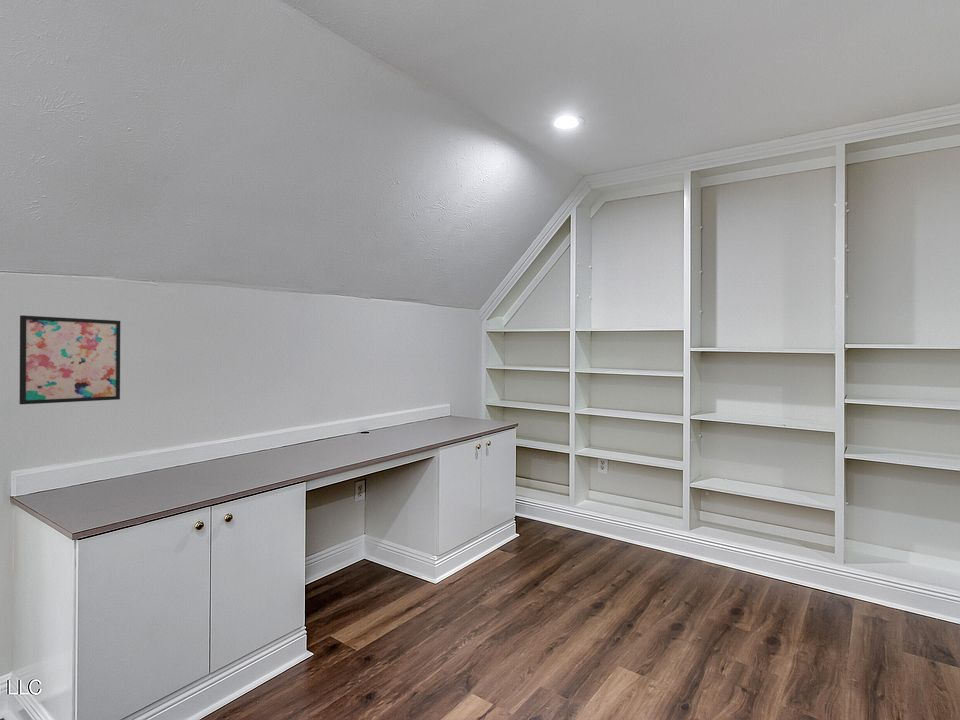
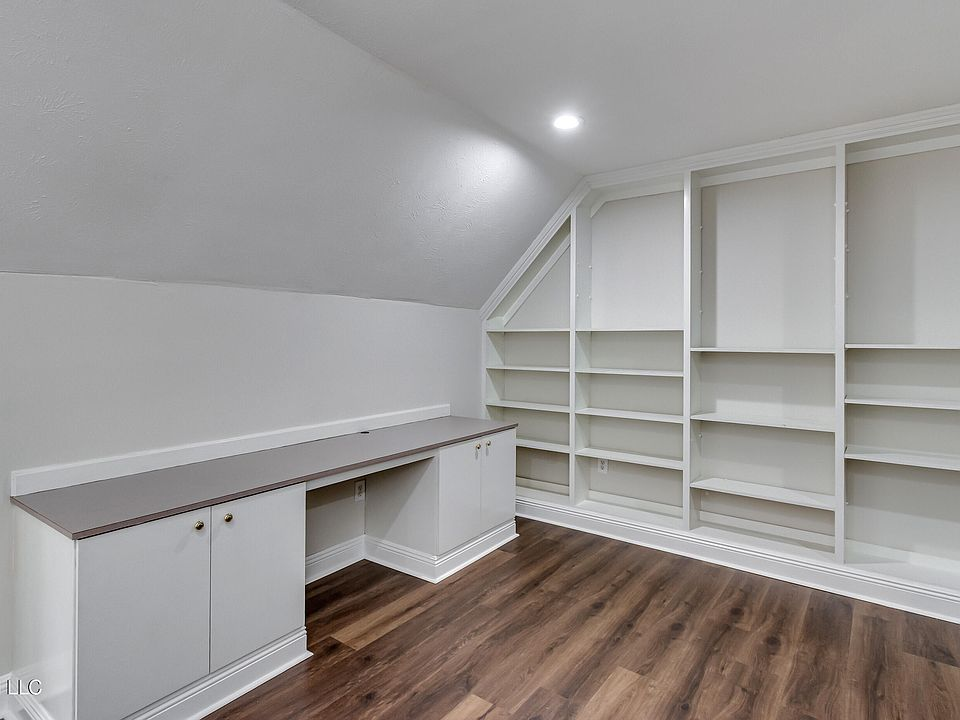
- wall art (73, 360)
